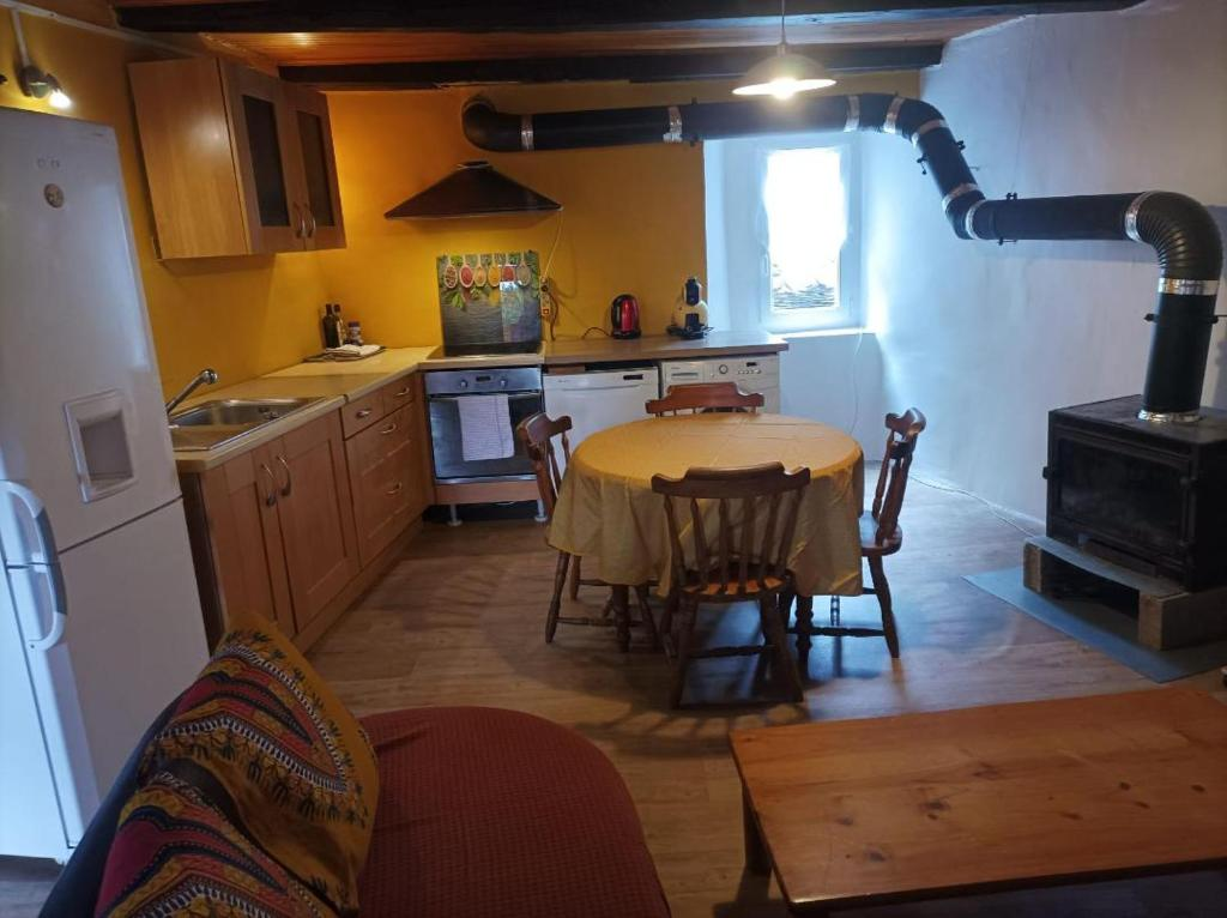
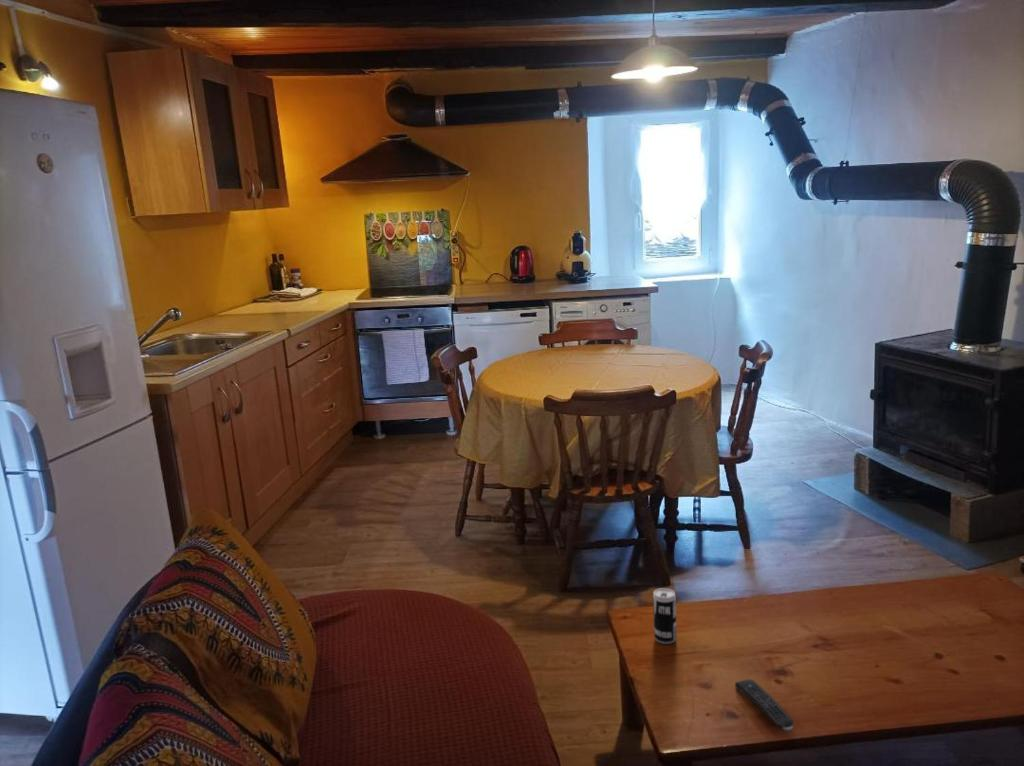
+ remote control (765, 703)
+ beverage can (664, 615)
